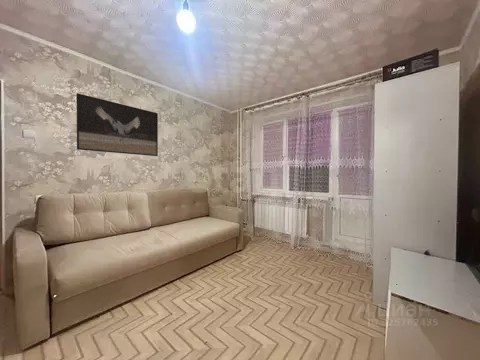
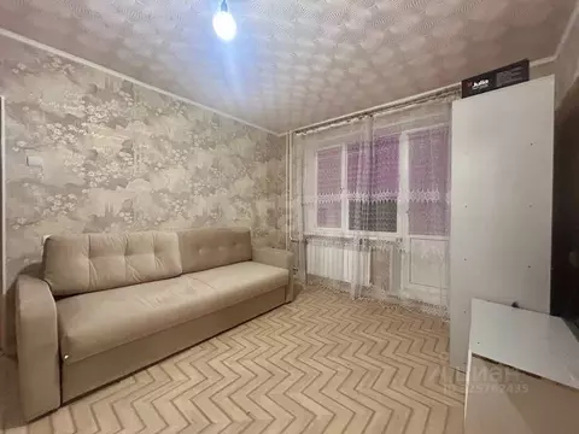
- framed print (122, 128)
